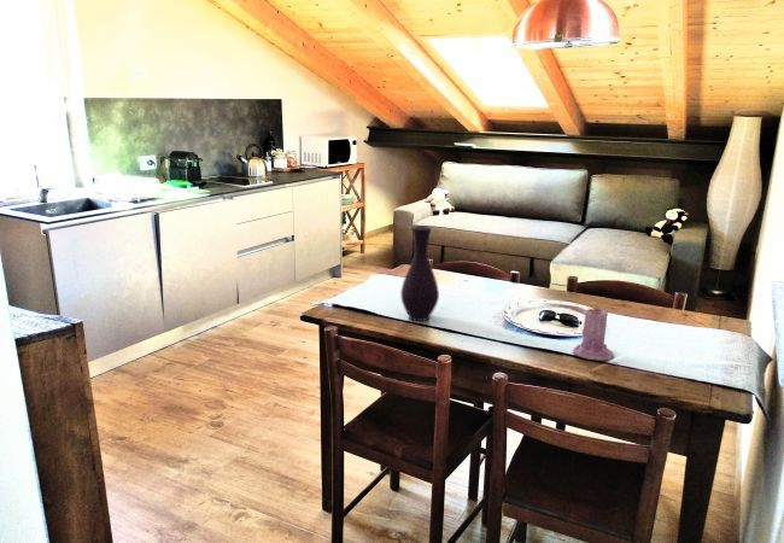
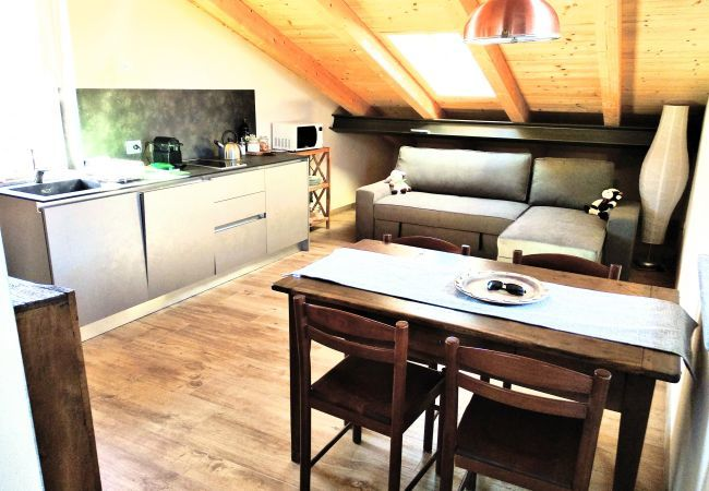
- candle (595, 328)
- vase (420, 273)
